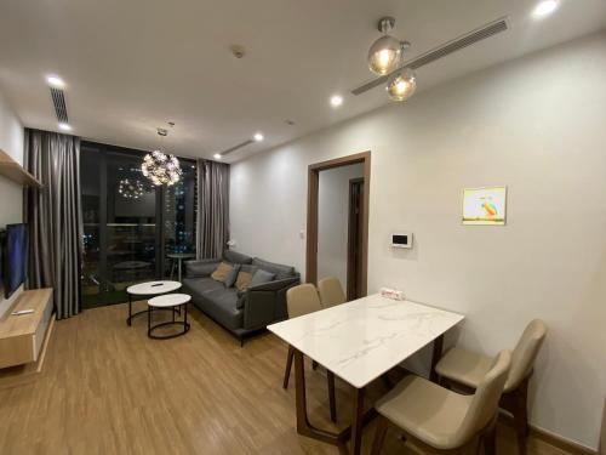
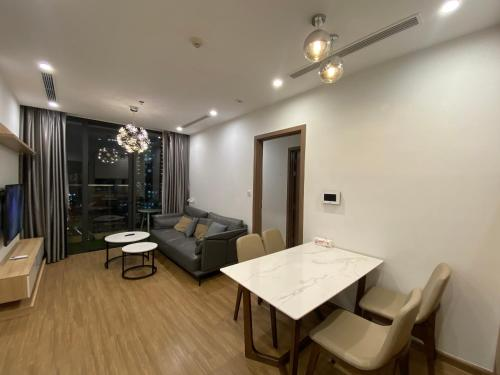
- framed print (482, 206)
